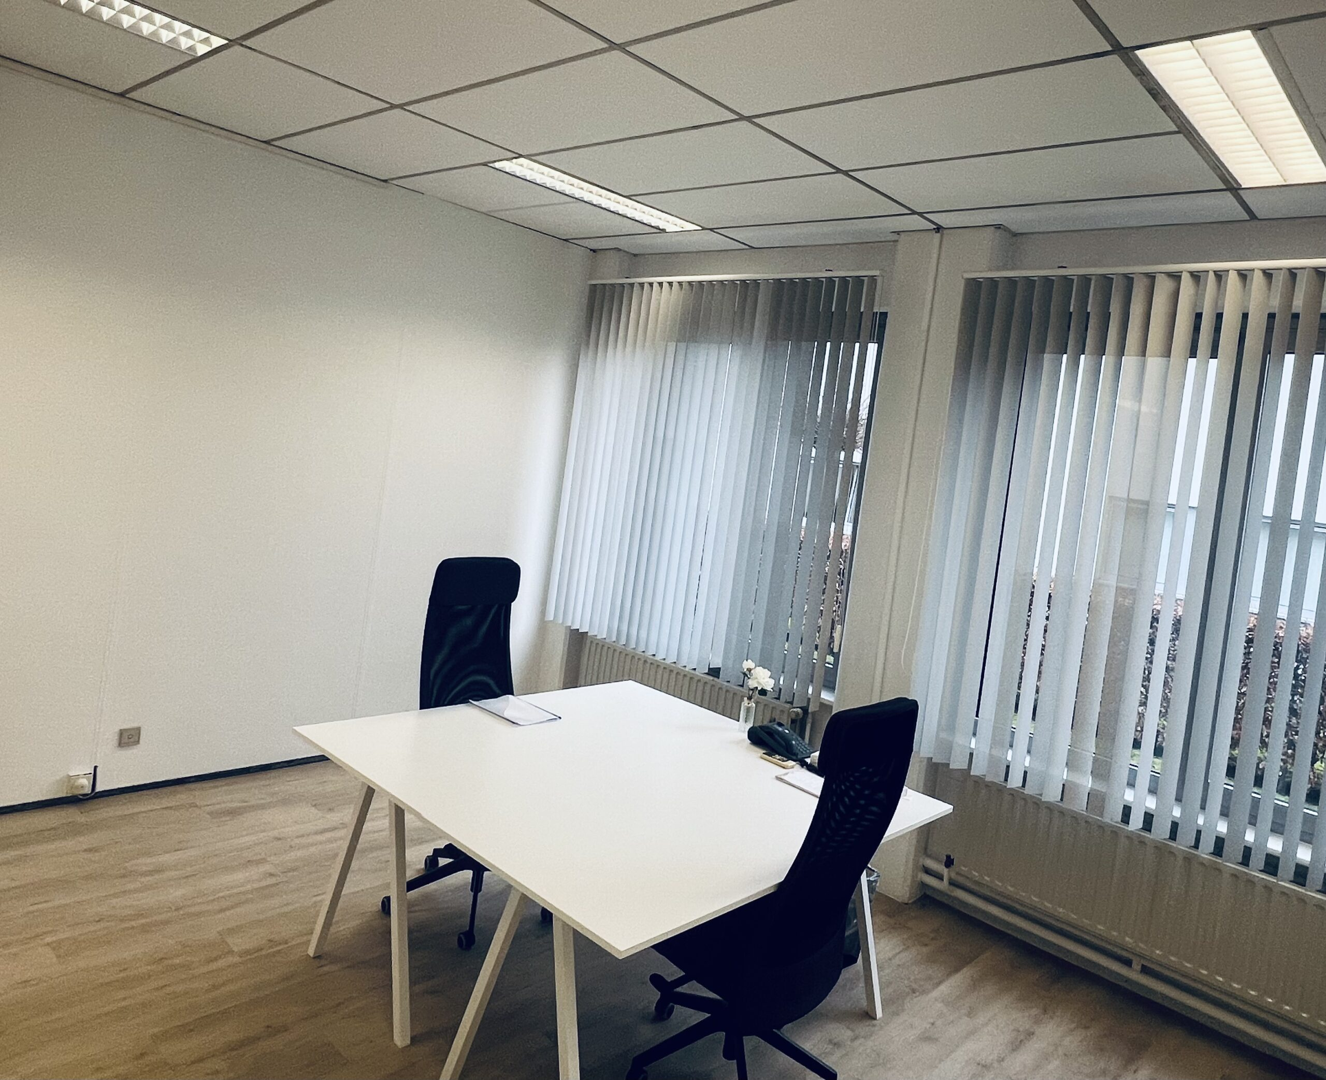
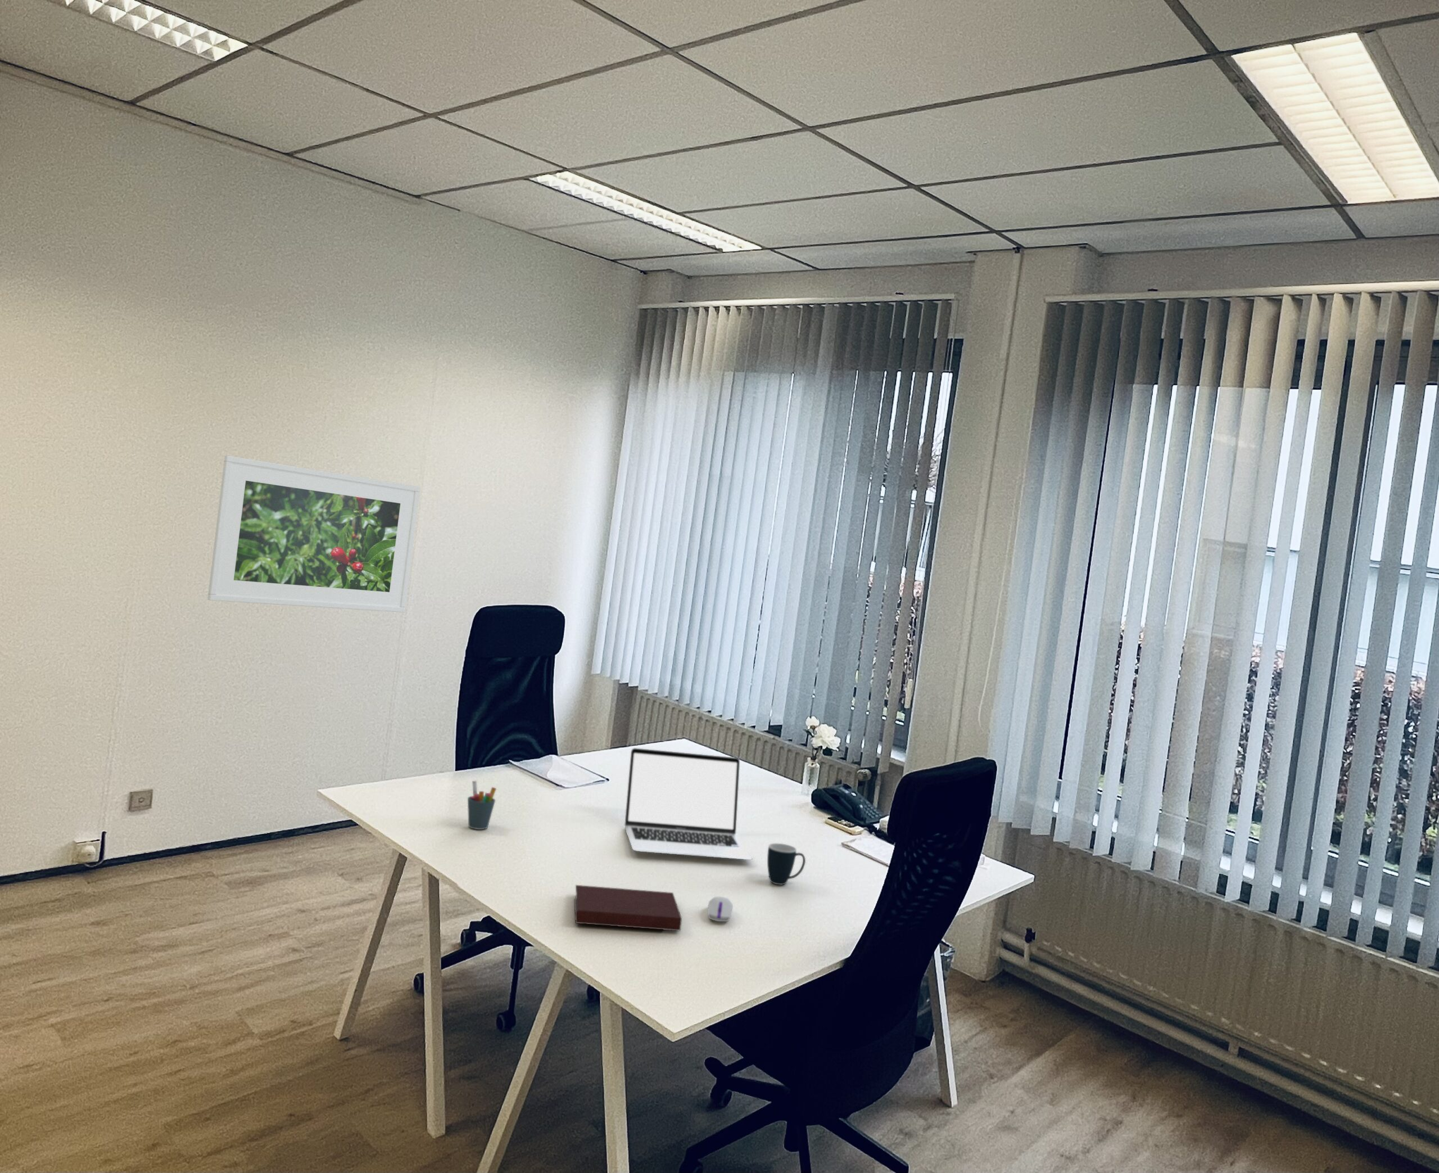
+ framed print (322, 539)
+ notebook (626, 908)
+ mug (785, 865)
+ computer mouse (720, 908)
+ laptop (690, 802)
+ pen holder (482, 805)
